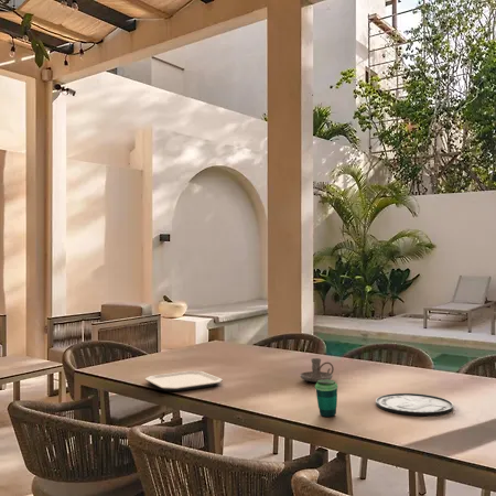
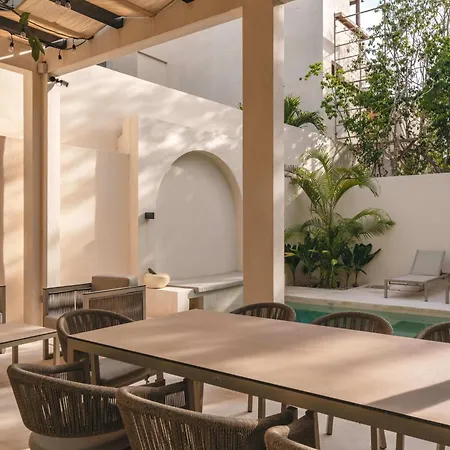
- plate (413, 403)
- candle holder (319, 369)
- plate (183, 380)
- cup (326, 398)
